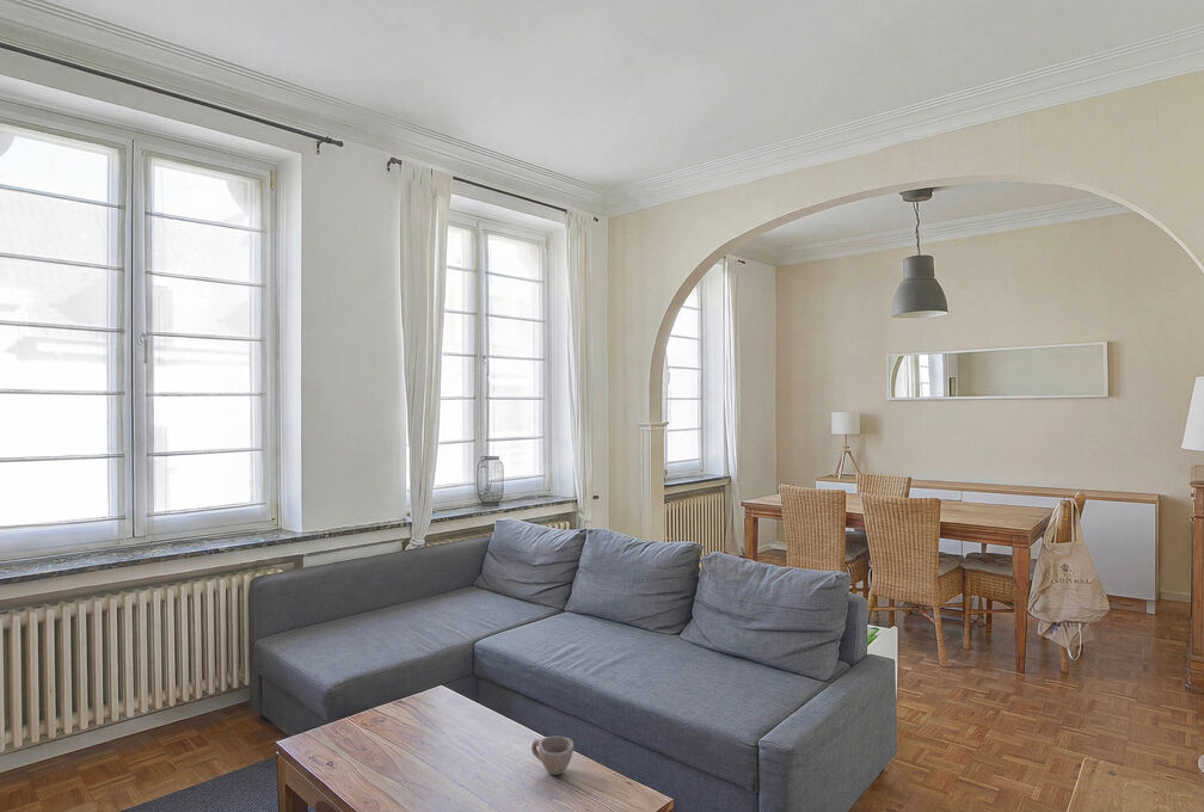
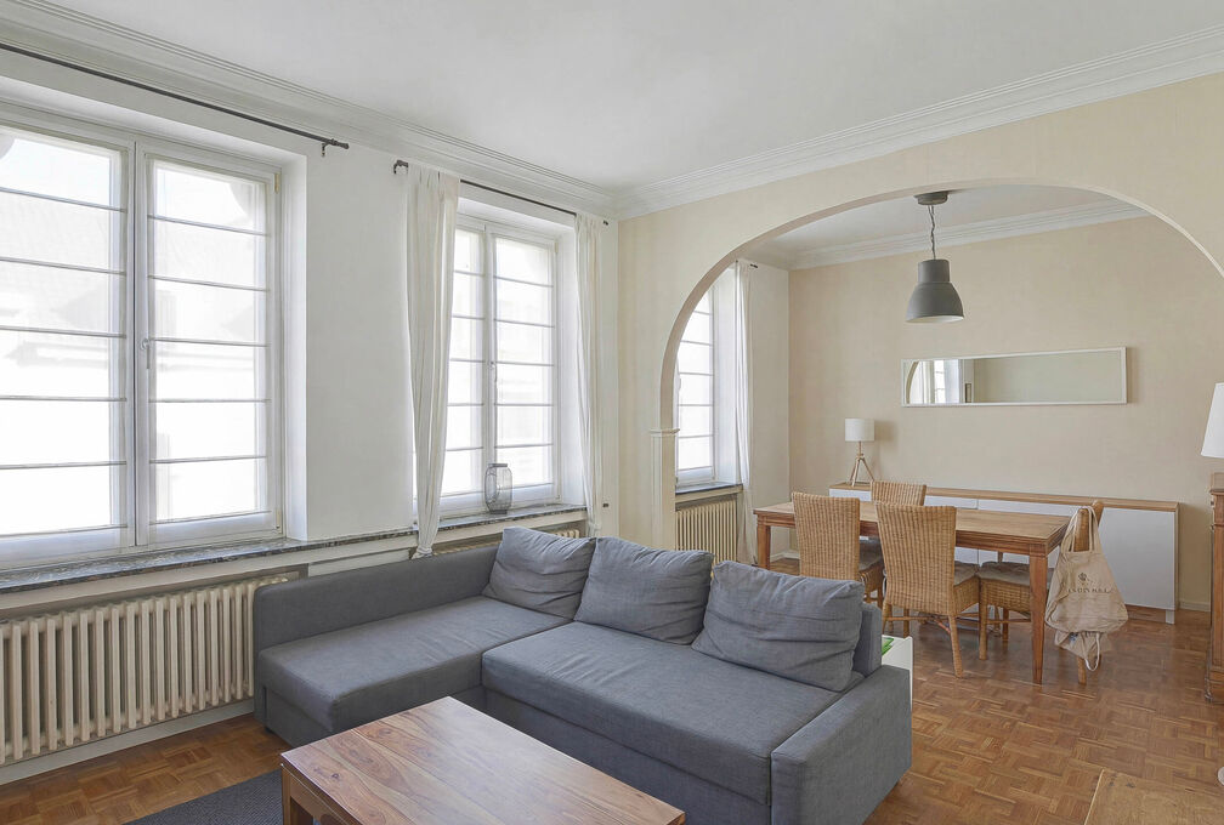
- cup (551, 756)
